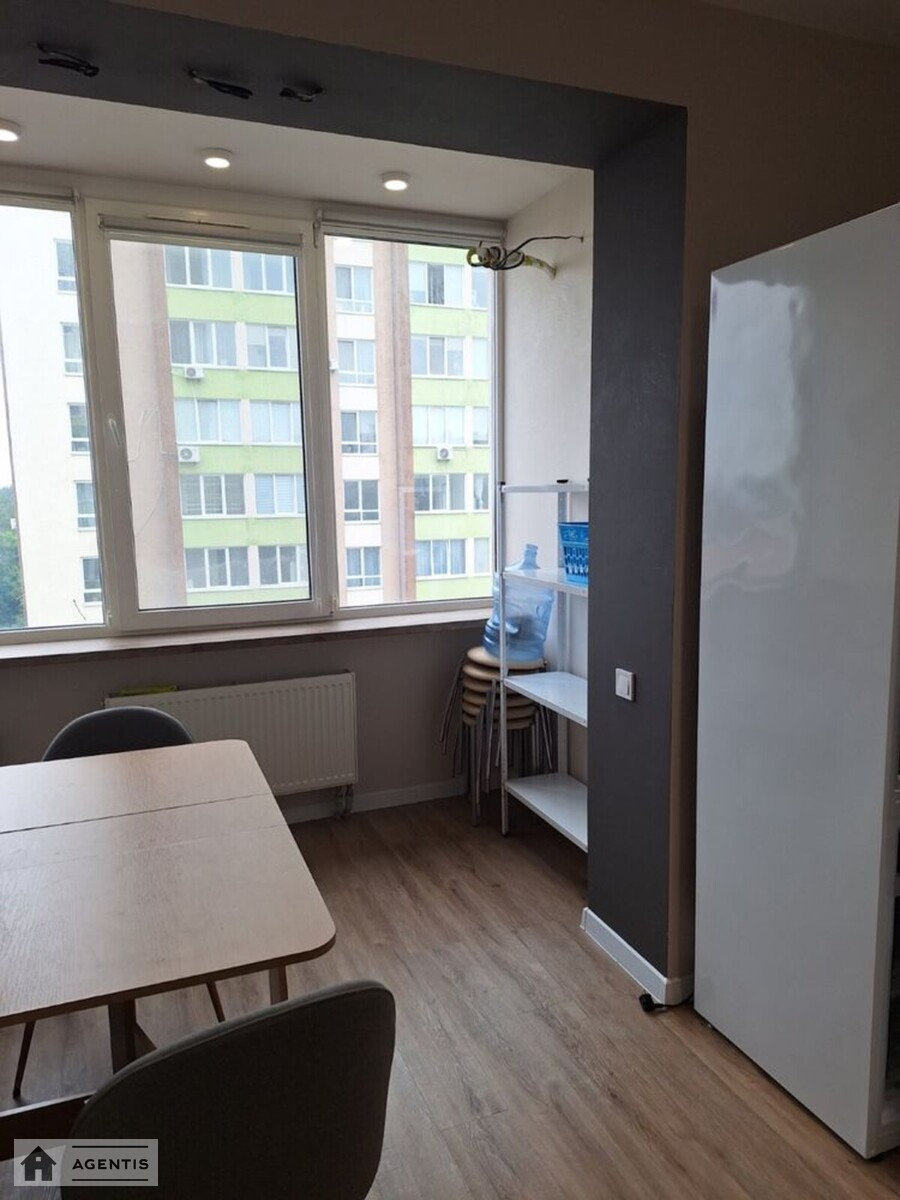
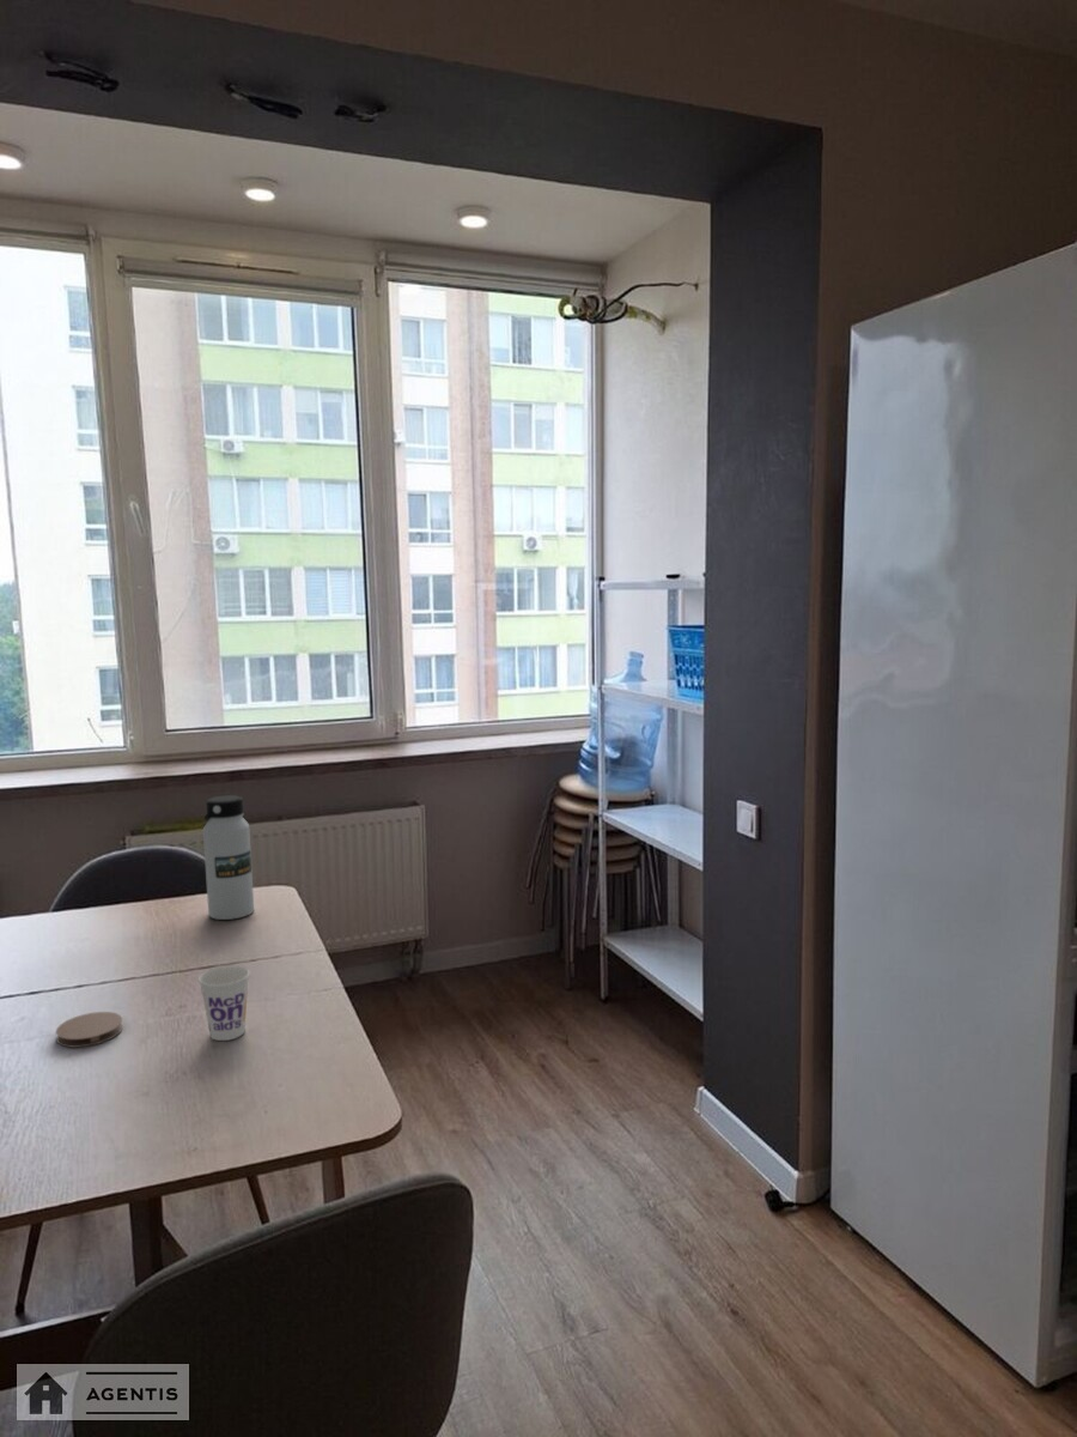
+ cup (225, 1004)
+ coaster (90, 1029)
+ water bottle (227, 855)
